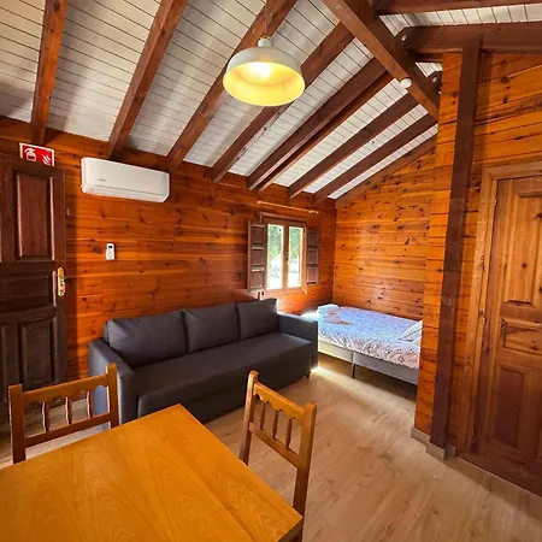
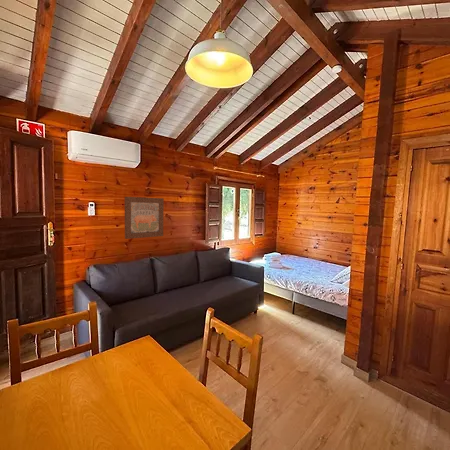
+ wall art (145, 217)
